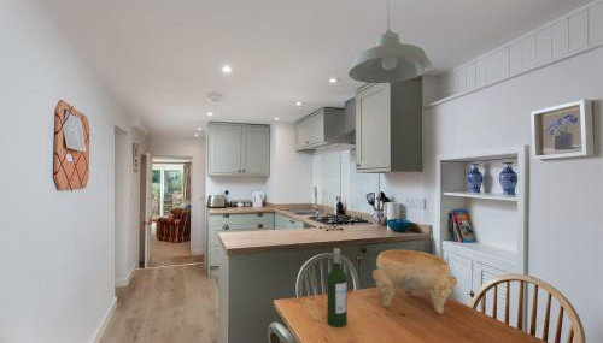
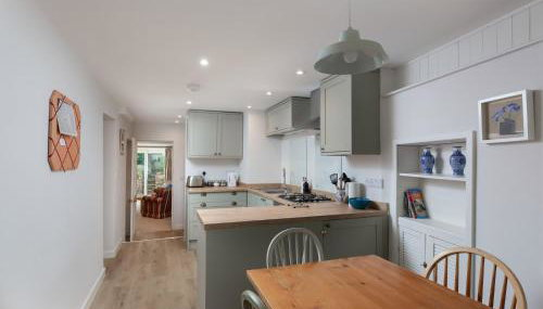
- decorative bowl (412, 280)
- wine bottle (336, 285)
